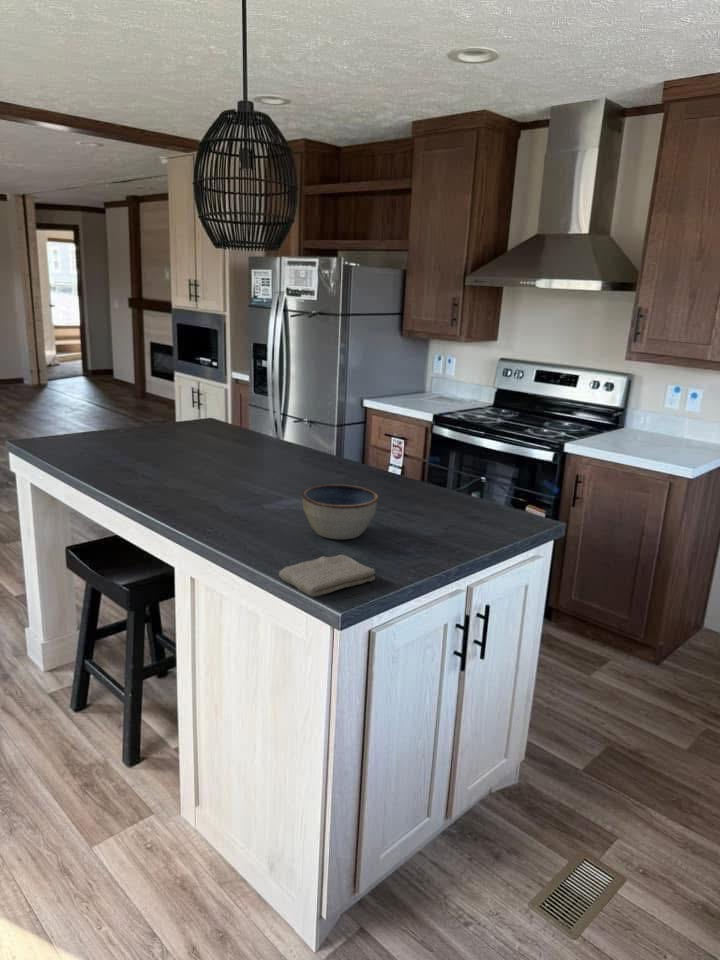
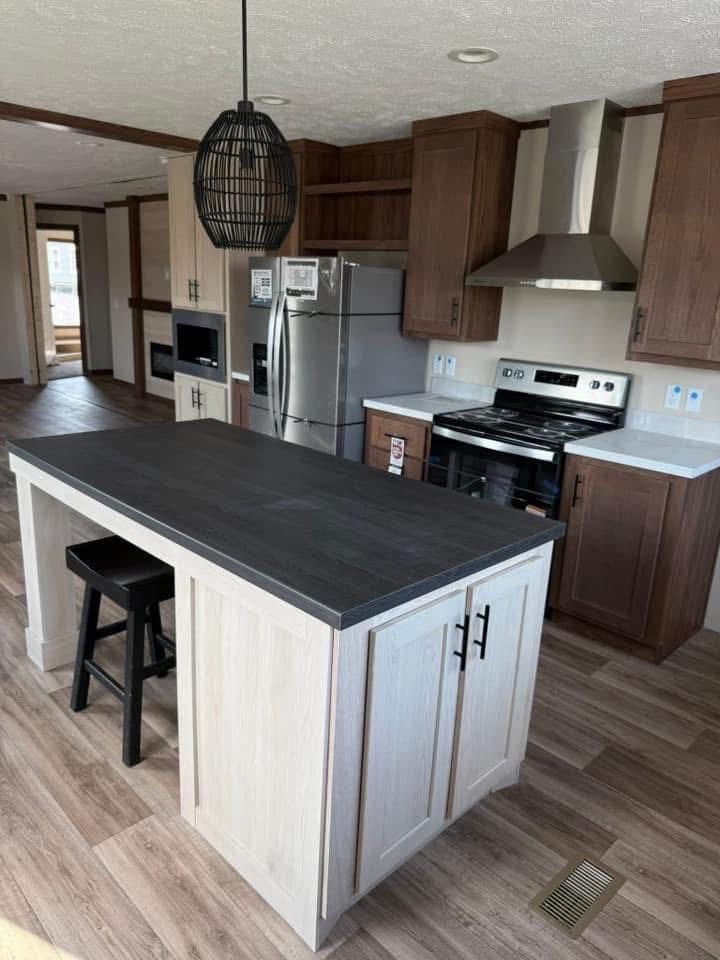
- bowl (339, 513)
- washcloth (328, 573)
